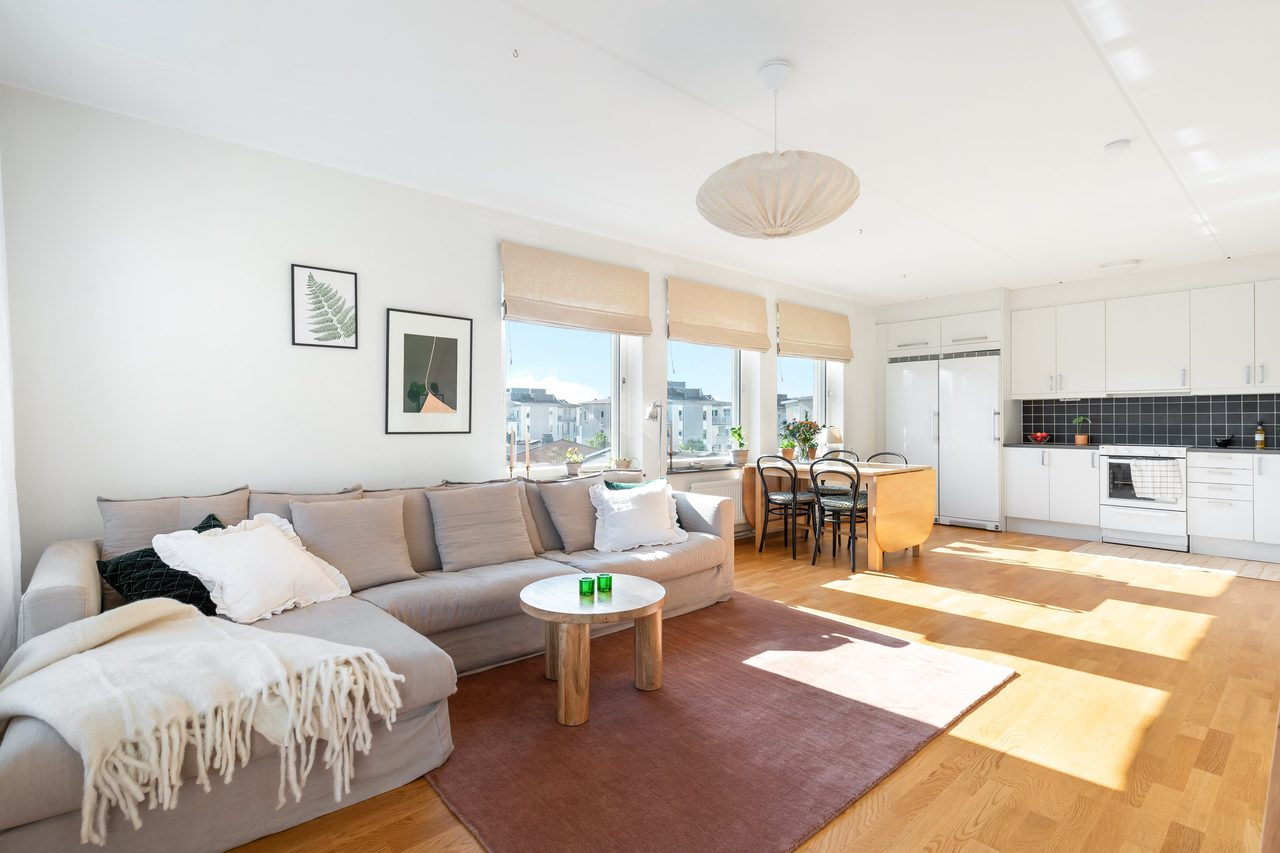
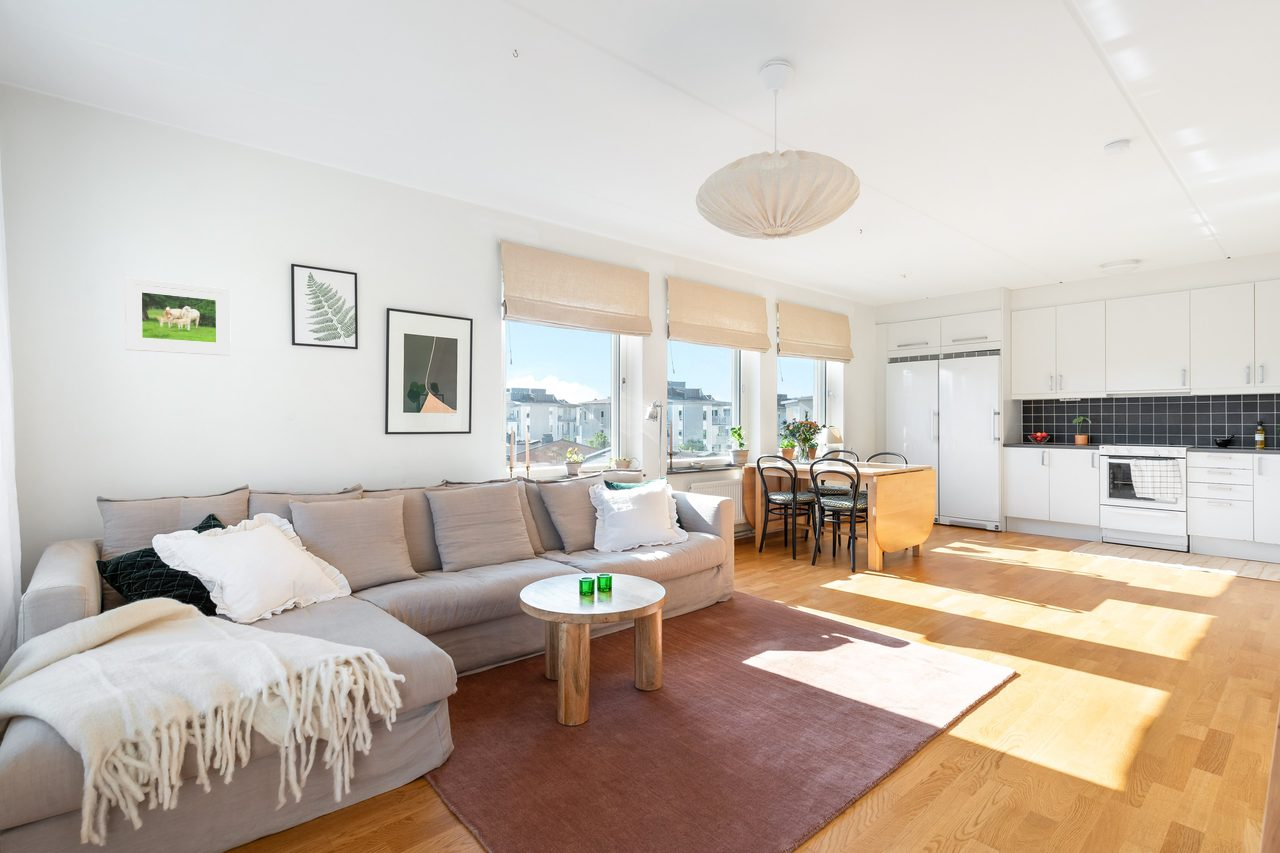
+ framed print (180, 318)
